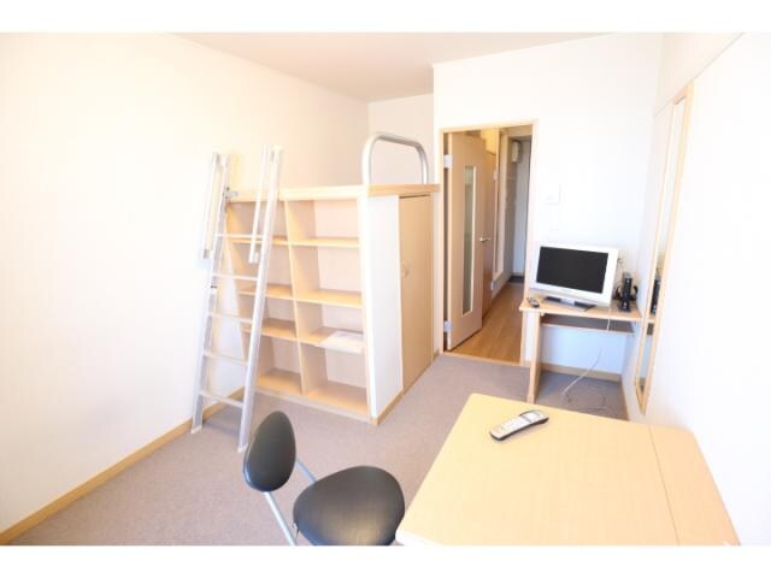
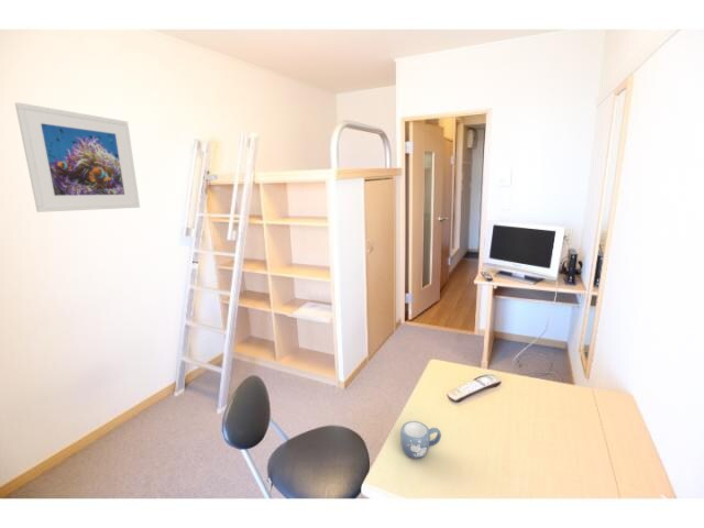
+ mug (420, 440)
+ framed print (86, 162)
